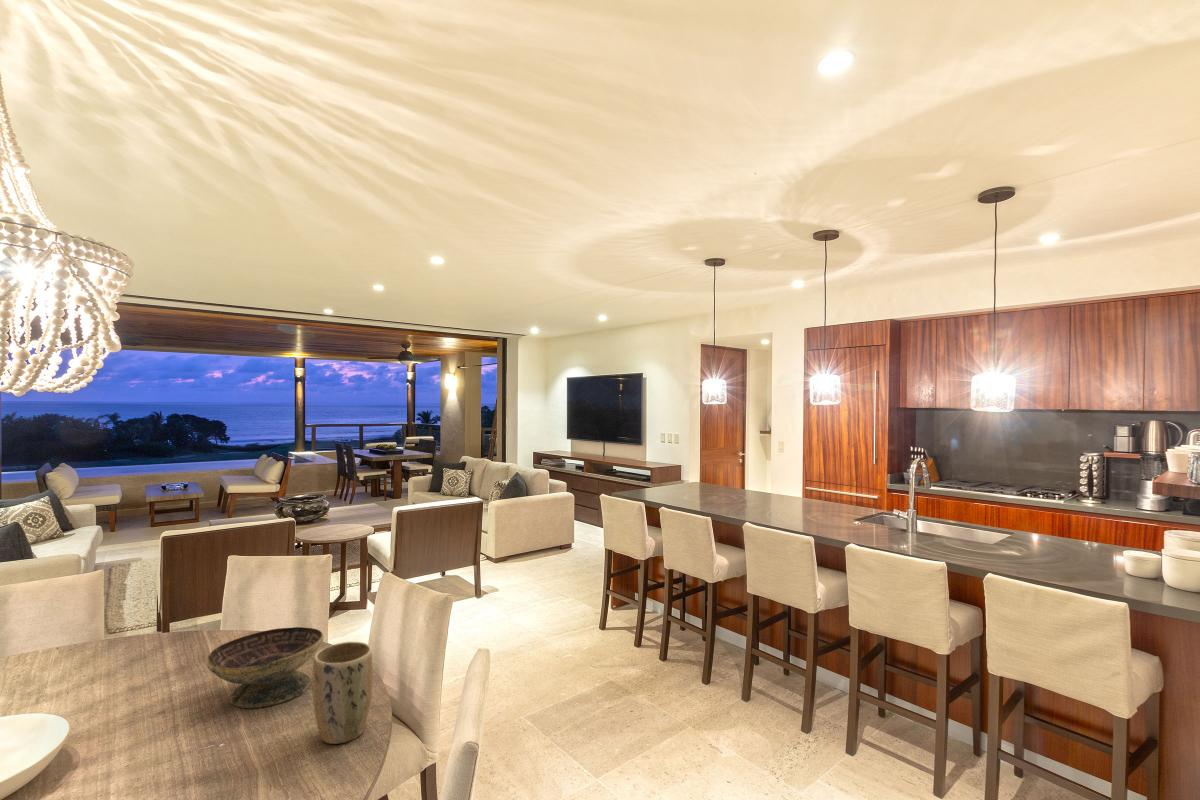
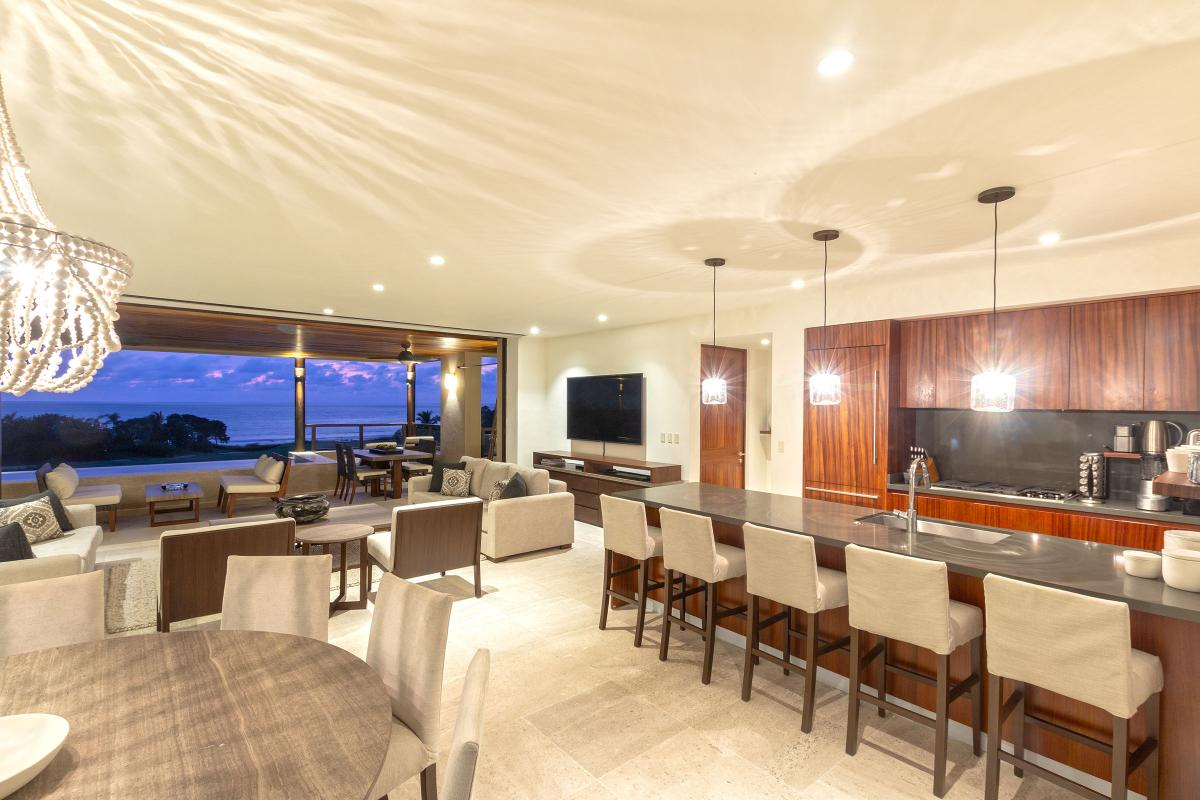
- decorative bowl (266, 667)
- plant pot (343, 692)
